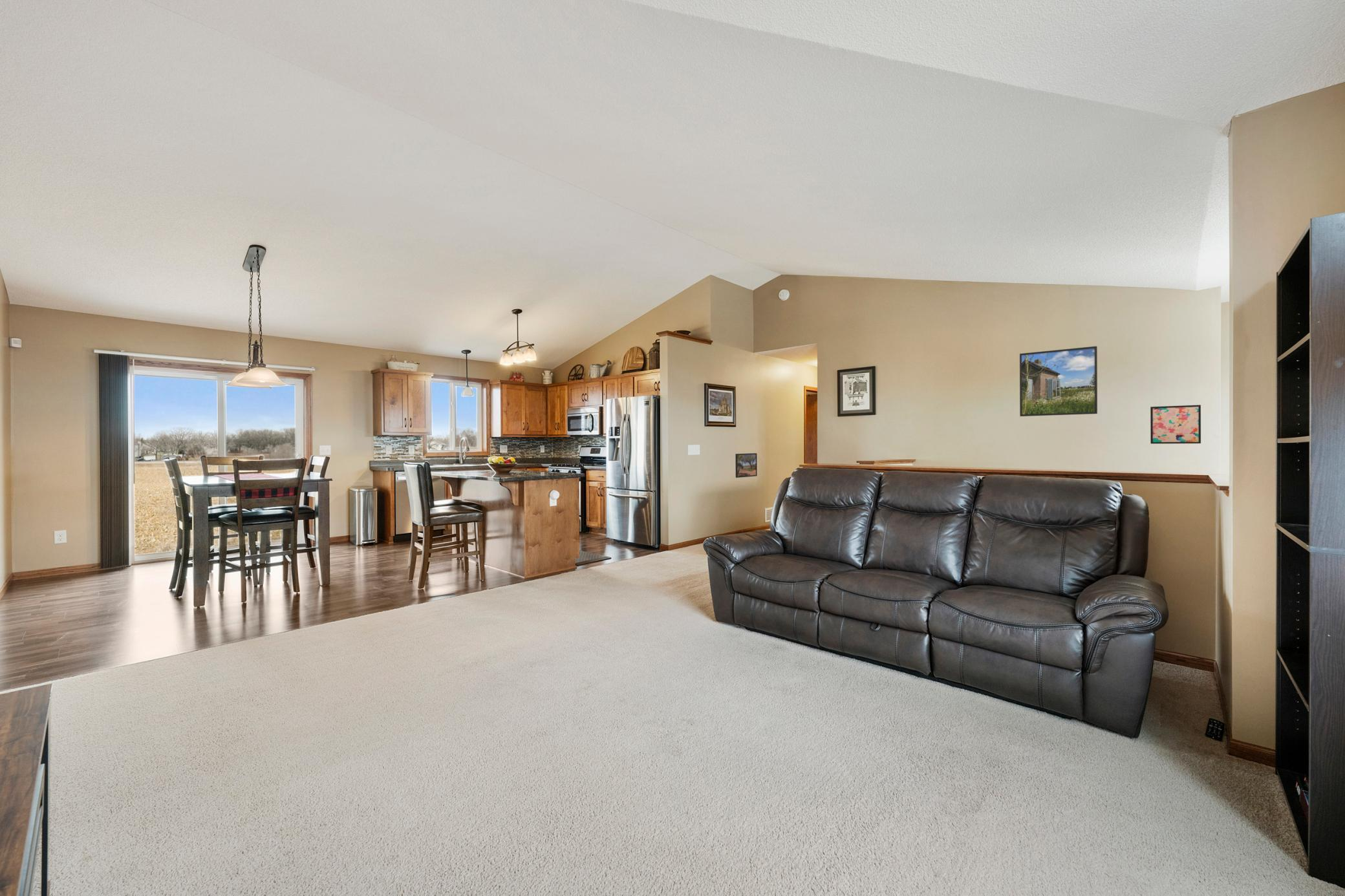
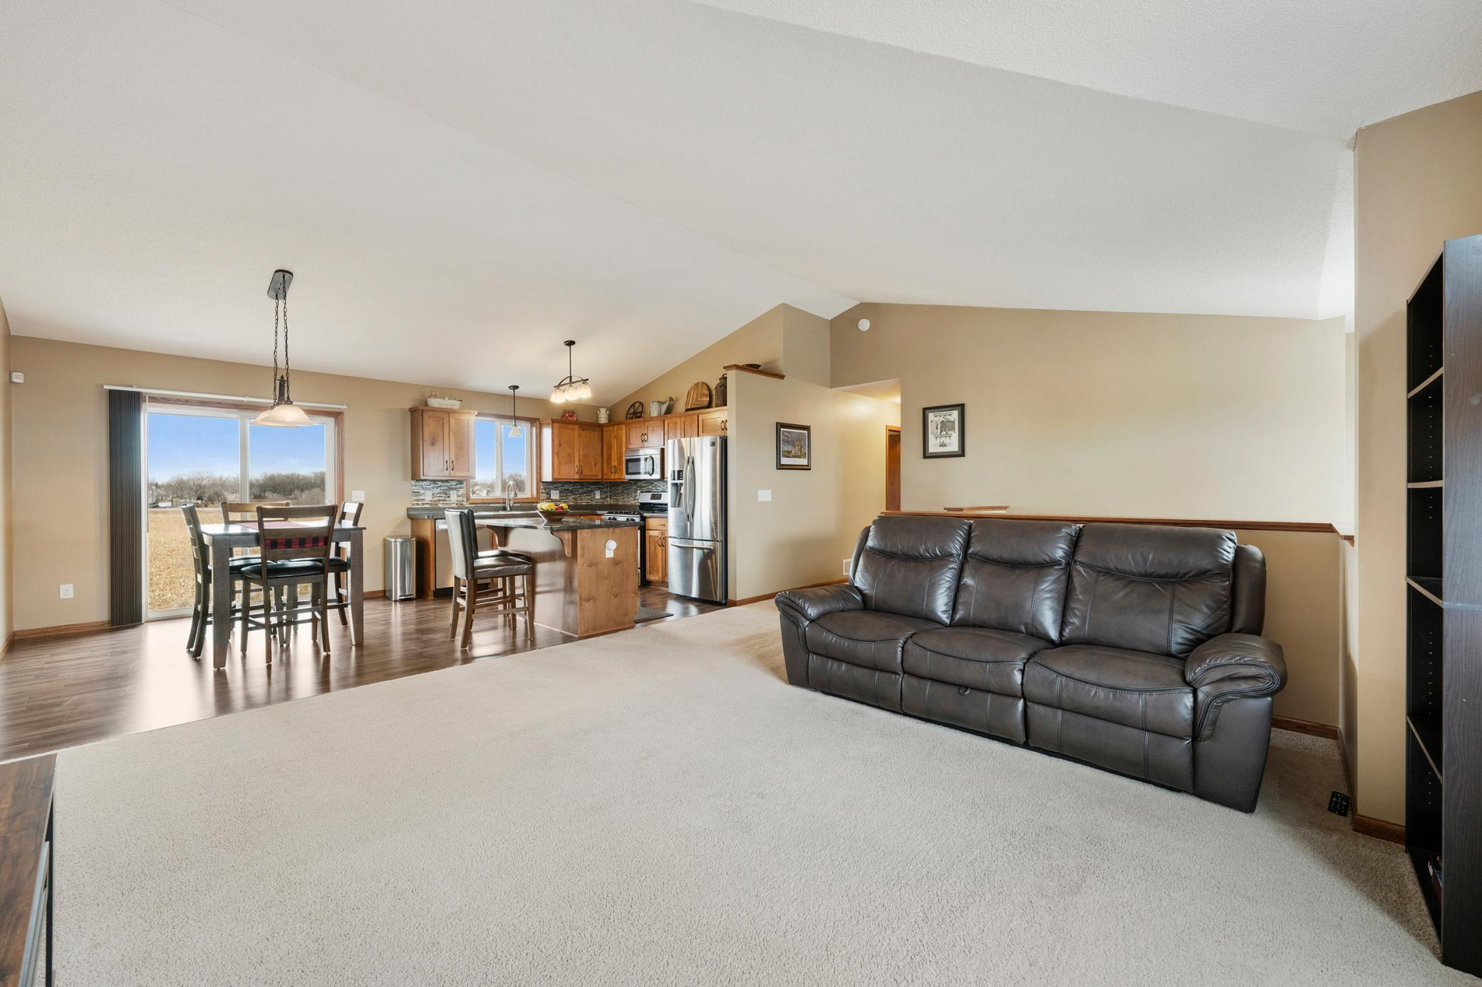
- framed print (746, 465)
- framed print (1057, 382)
- wall art (1175, 425)
